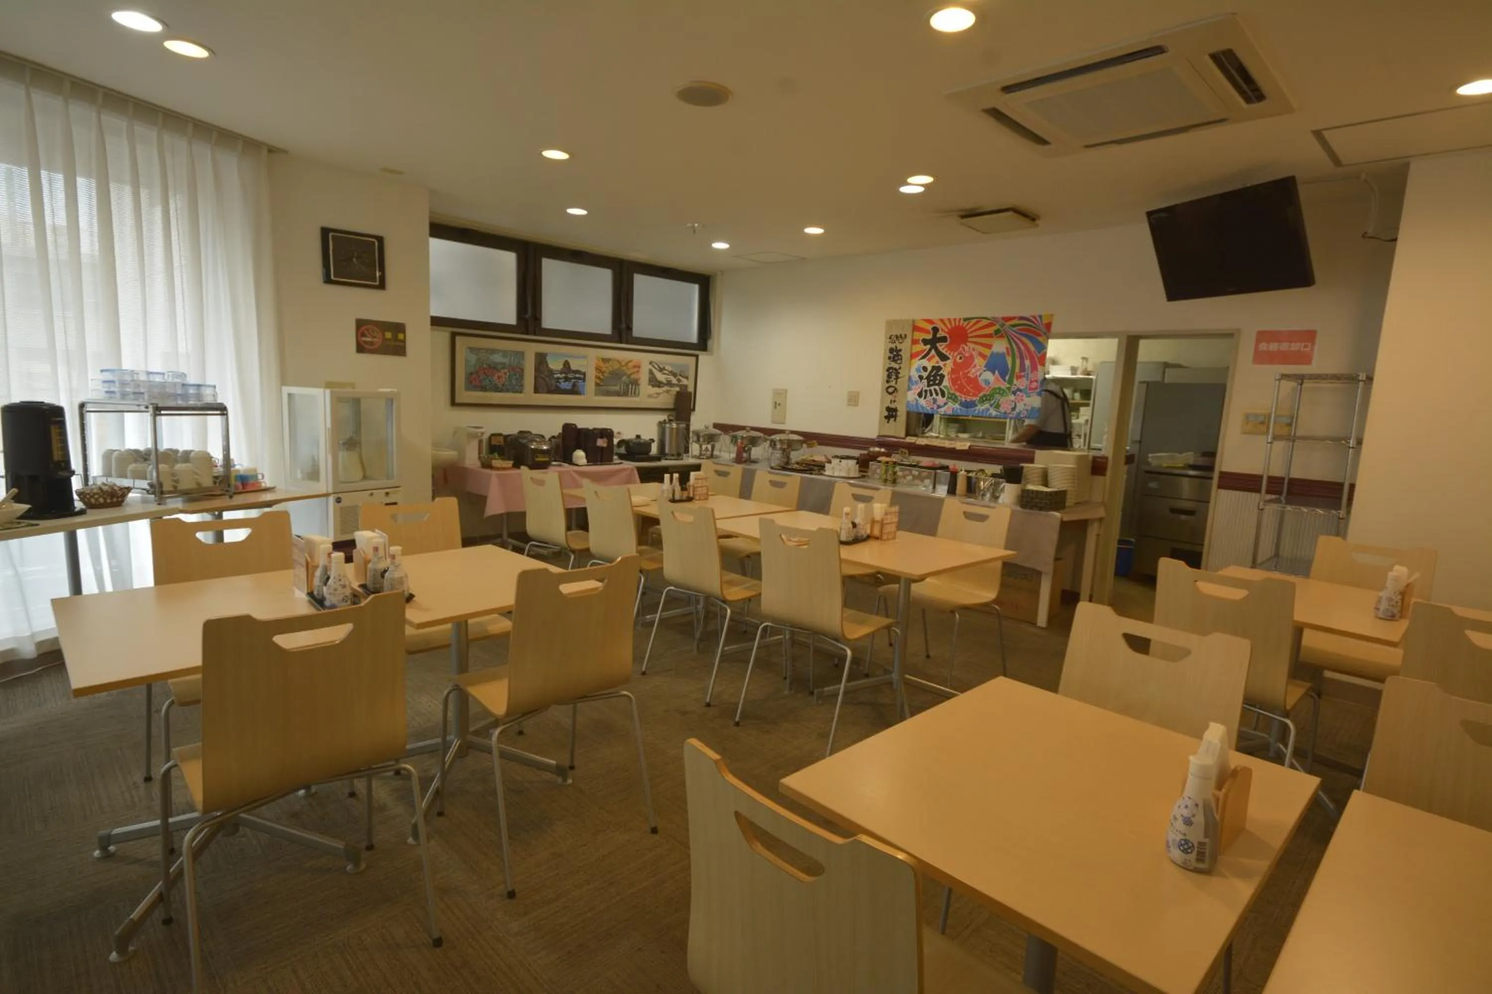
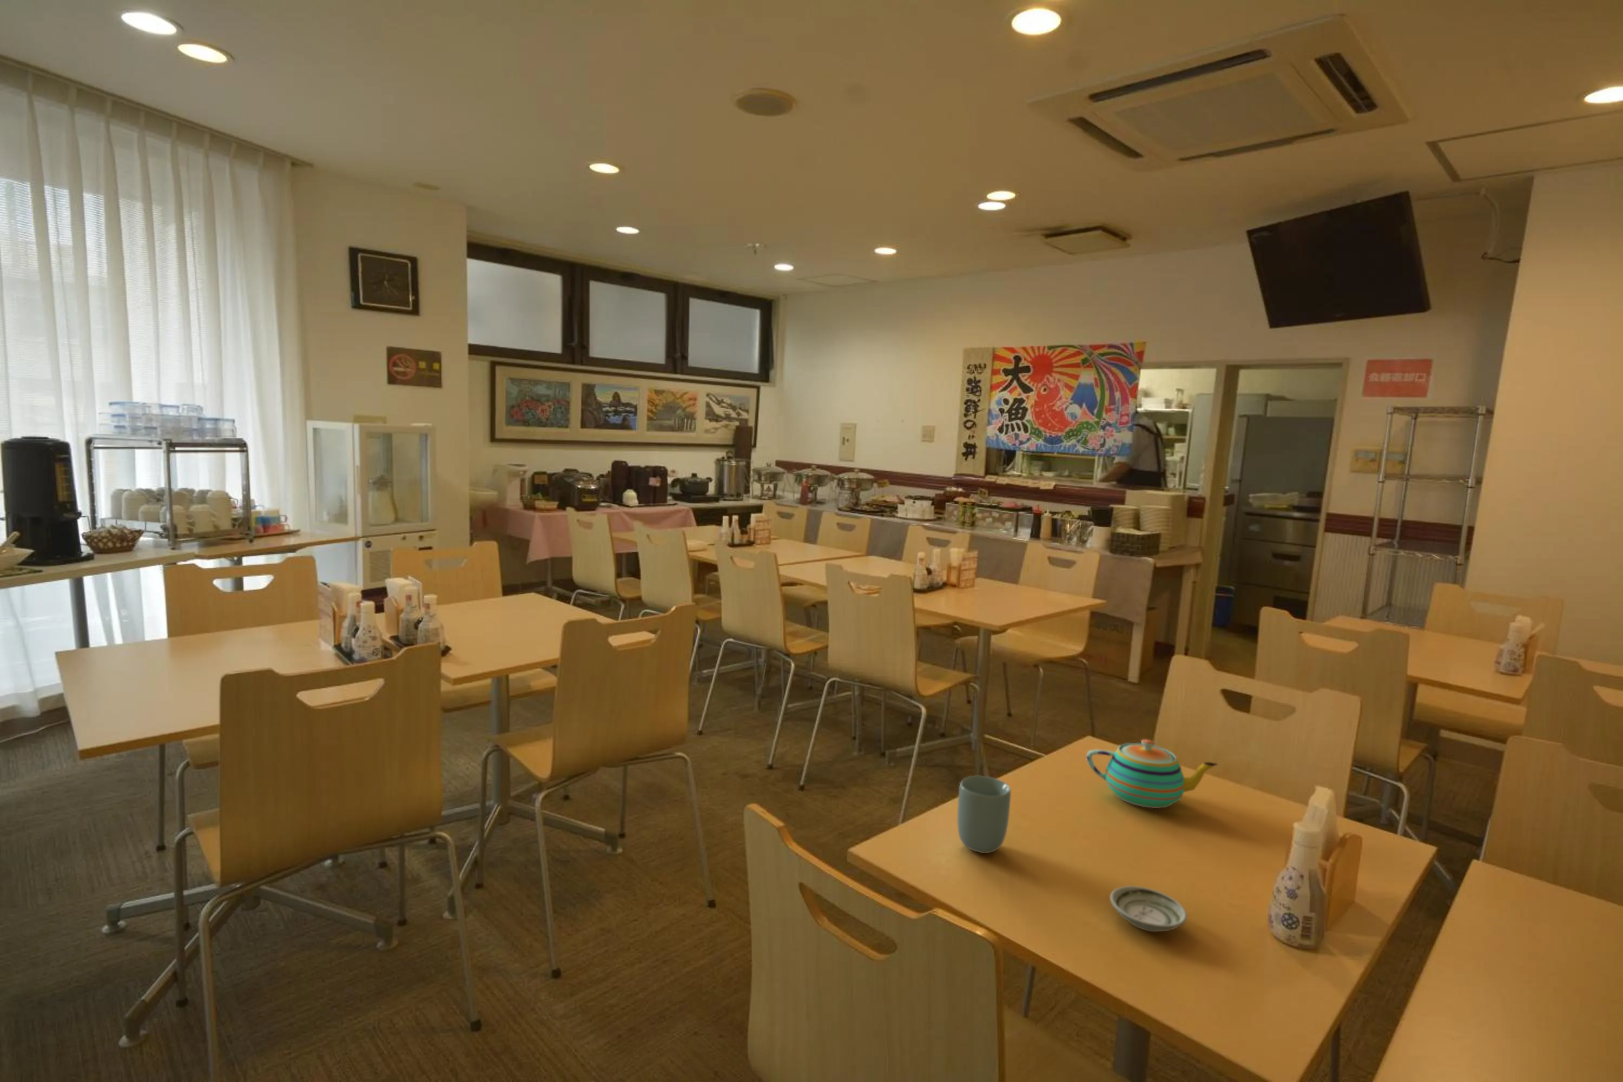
+ cup (983, 816)
+ teapot (1150, 770)
+ saucer (1147, 913)
